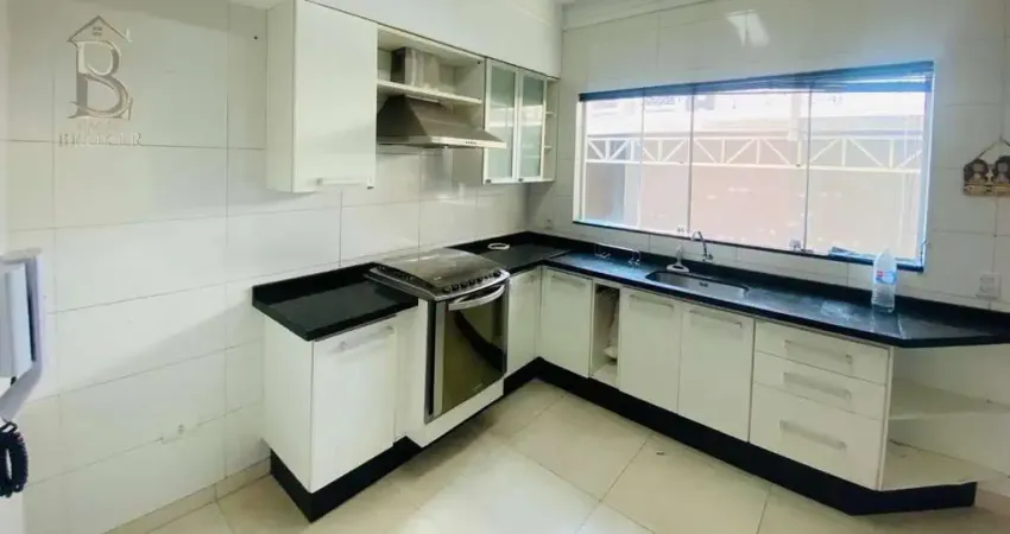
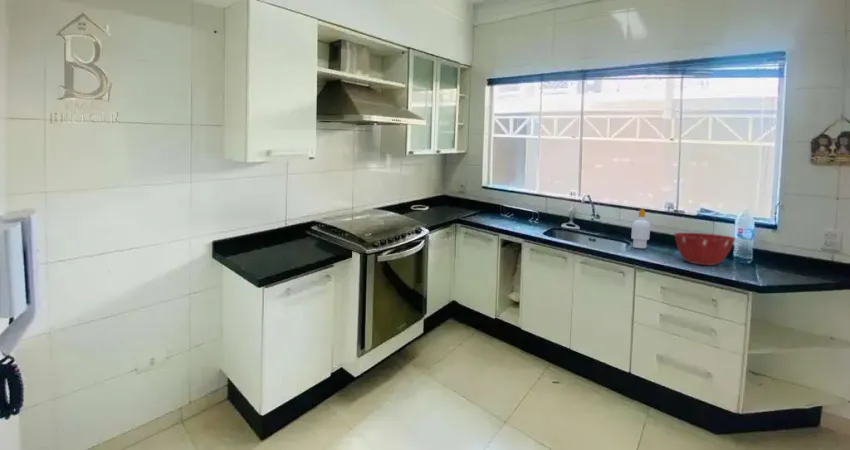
+ mixing bowl (702, 249)
+ soap bottle (640, 228)
